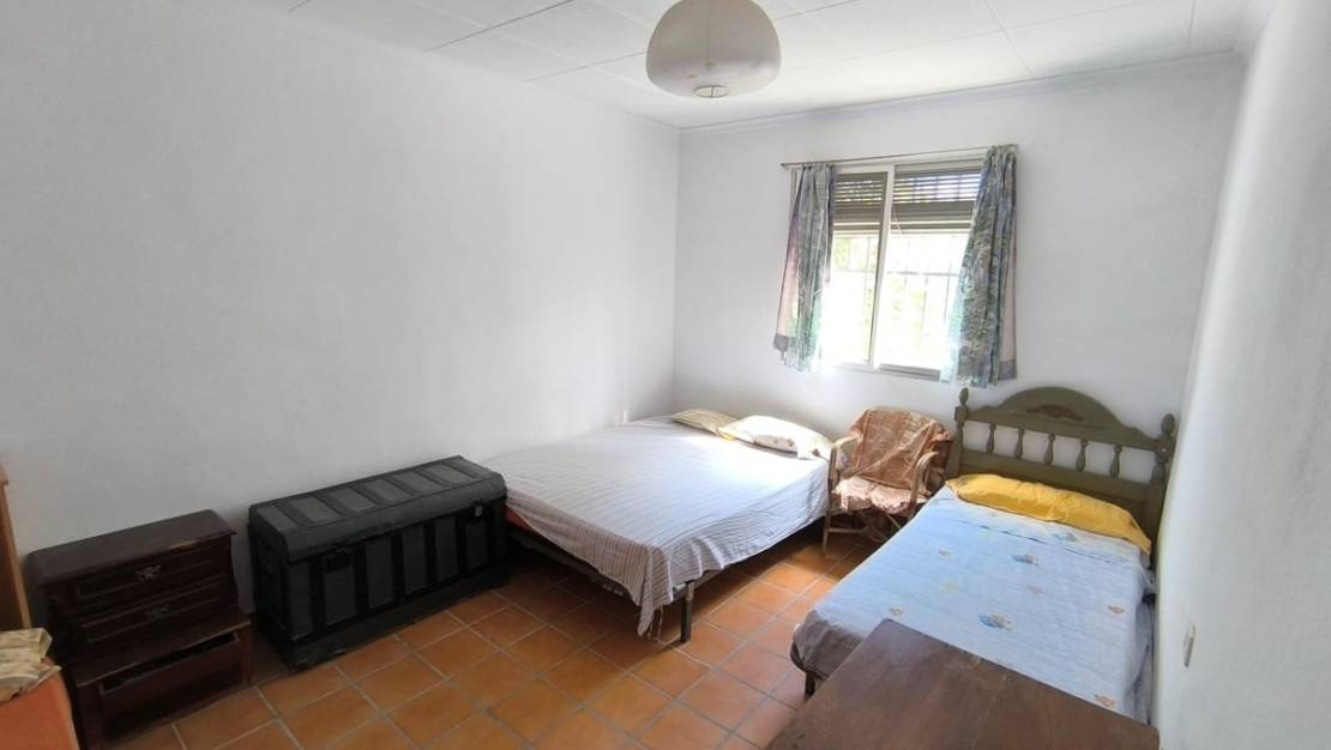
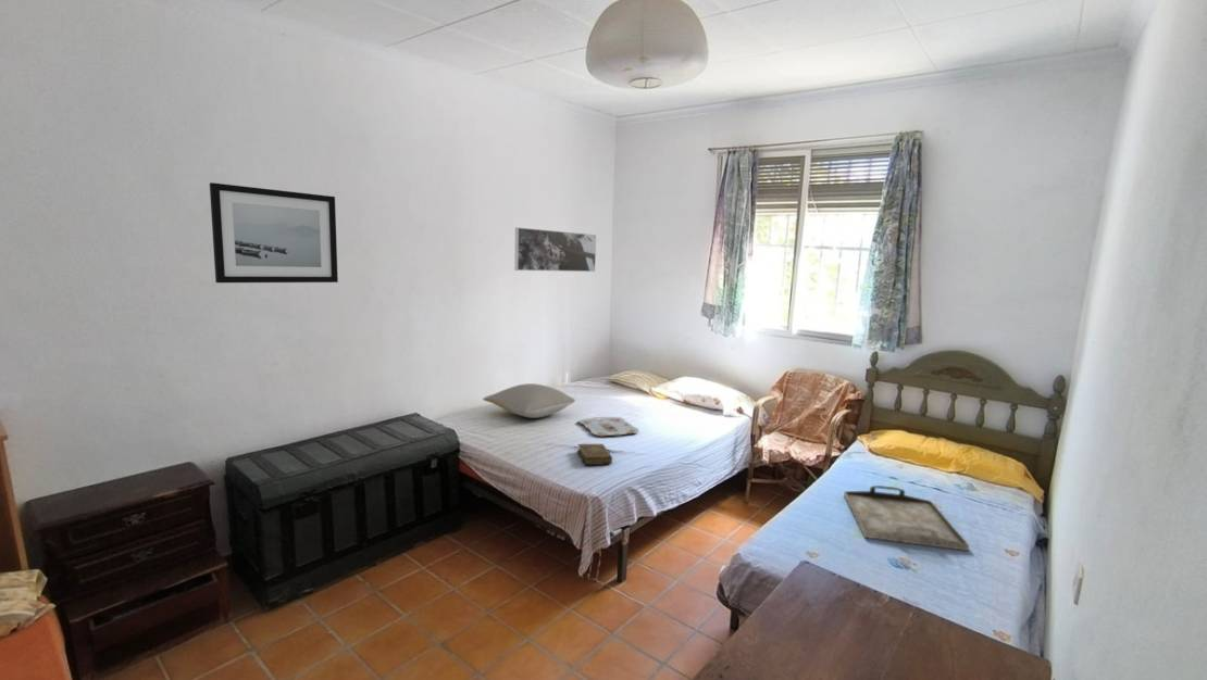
+ wall art (278, 237)
+ pillow (528, 399)
+ book (594, 453)
+ serving tray (608, 426)
+ serving tray (900, 513)
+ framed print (558, 251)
